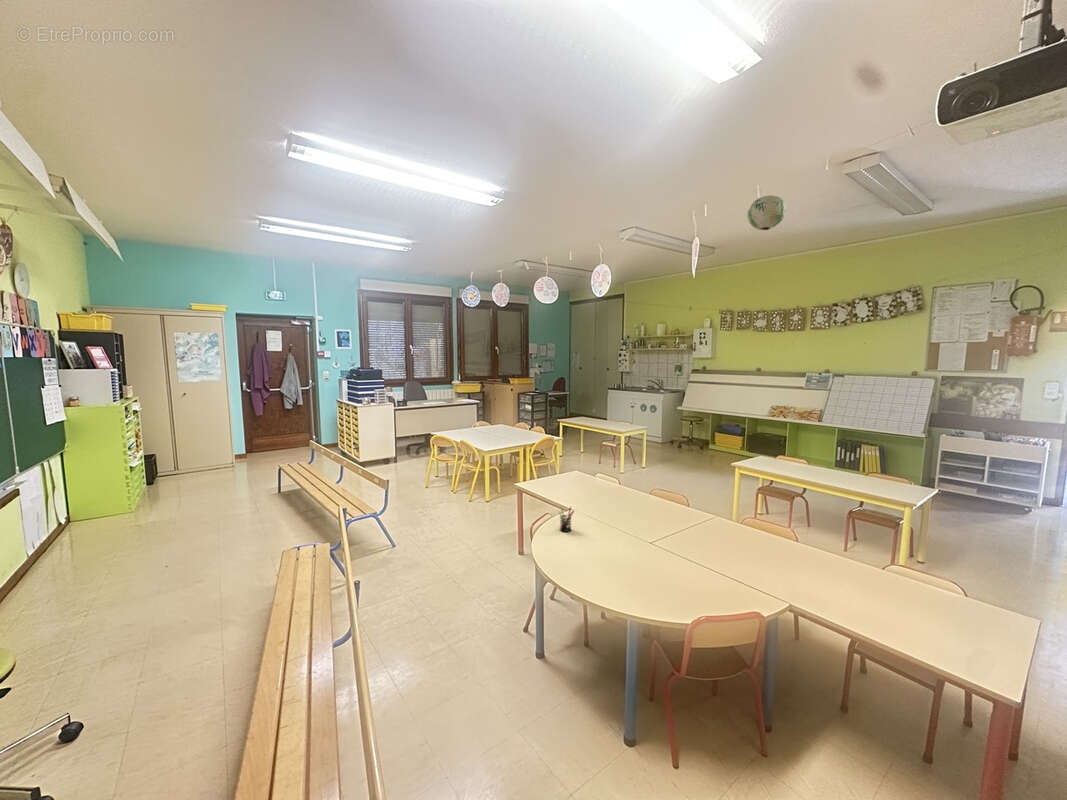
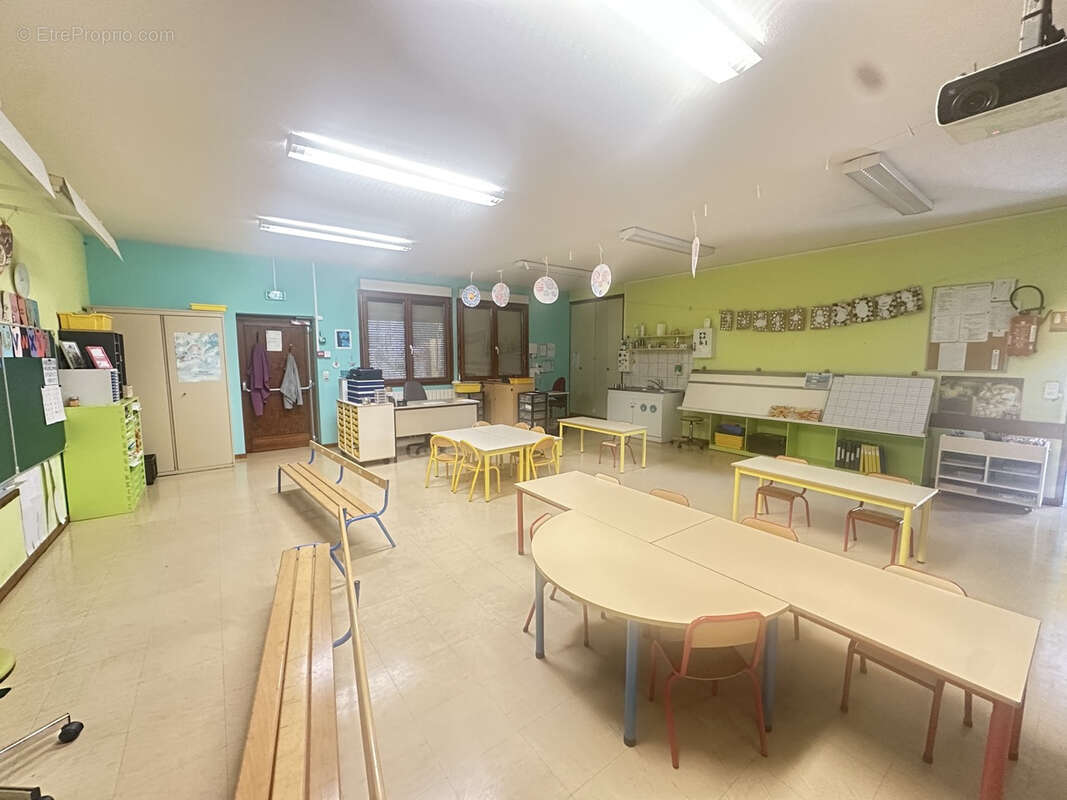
- pen holder (565, 518)
- paper lantern (766, 213)
